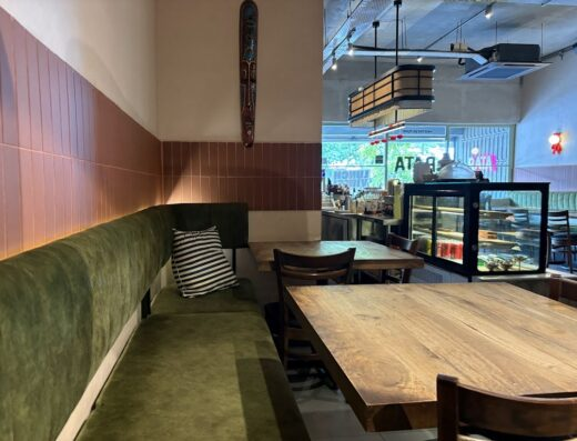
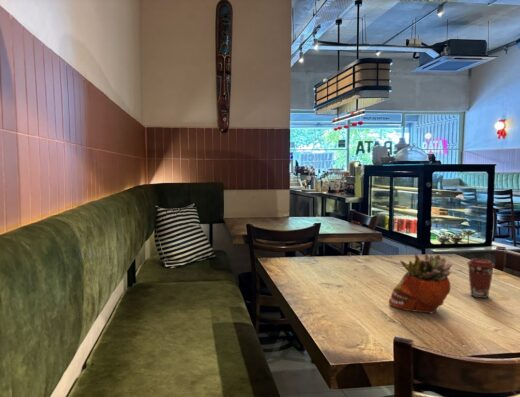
+ coffee cup (480, 278)
+ succulent planter (419, 281)
